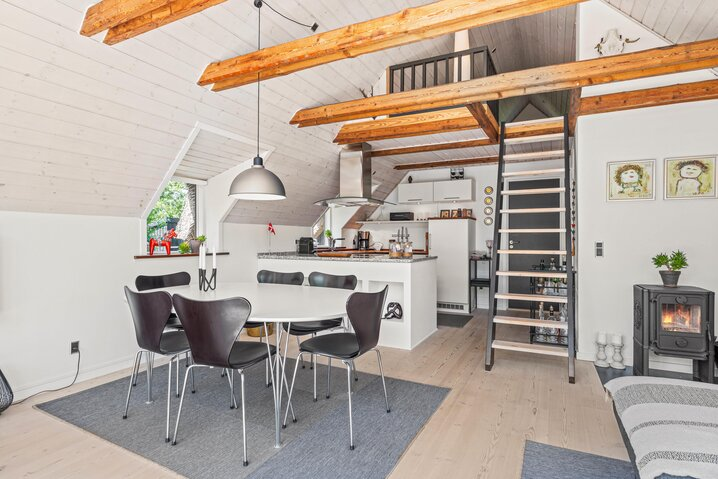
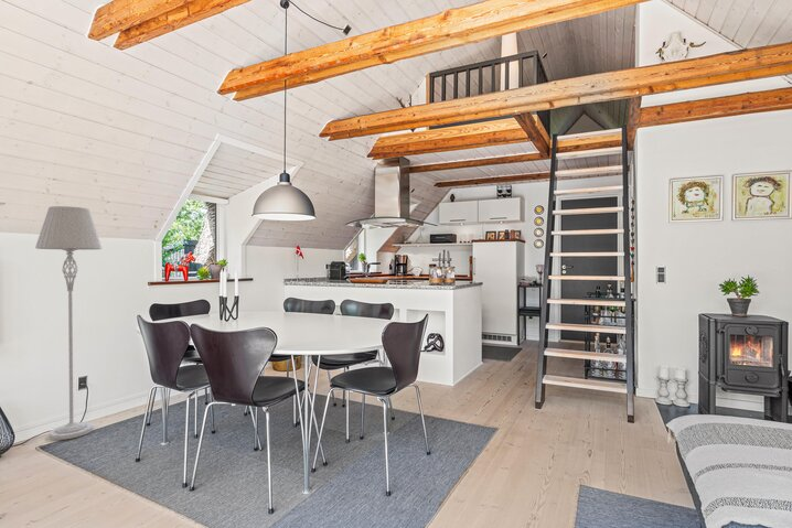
+ floor lamp (69, 320)
